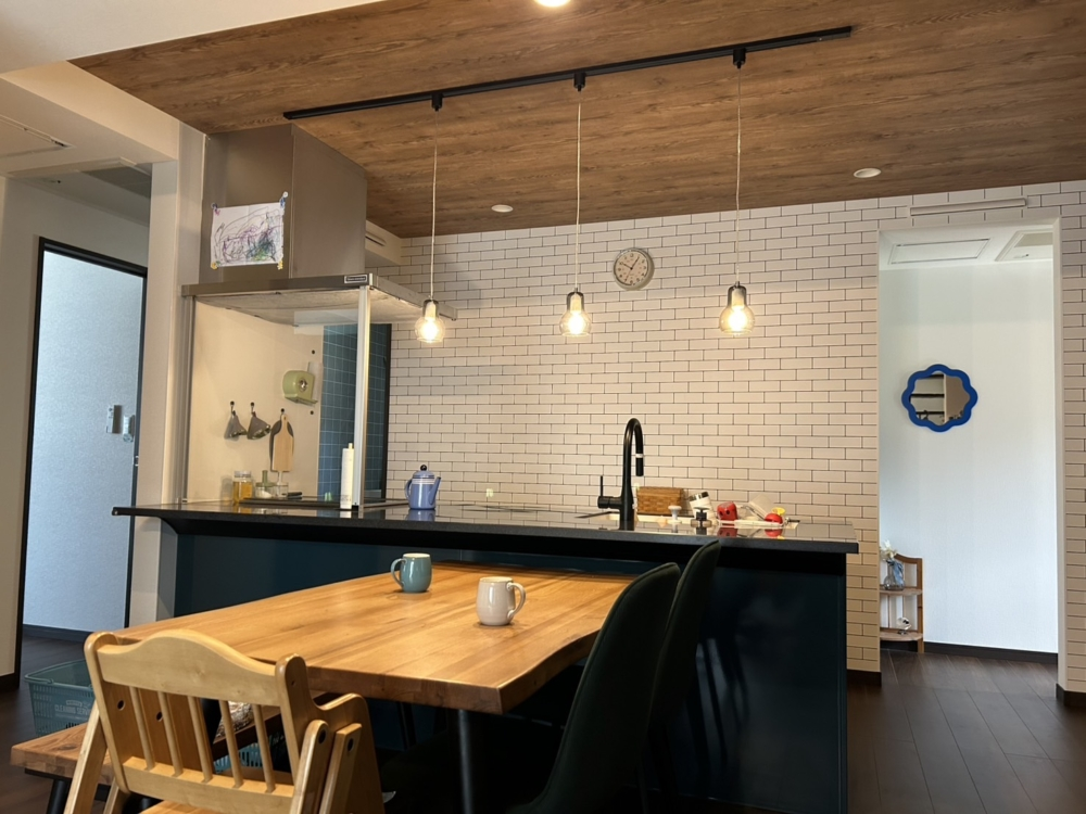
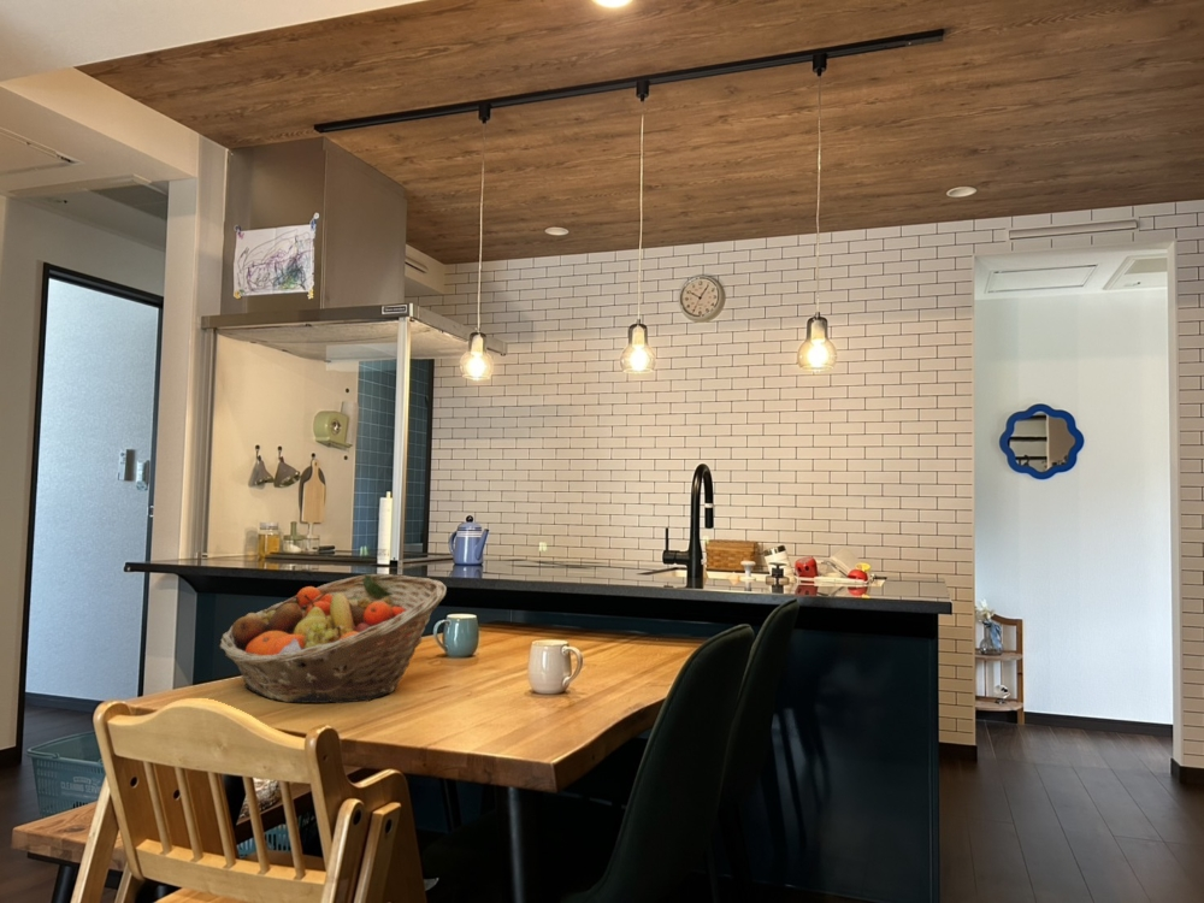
+ fruit basket (335, 632)
